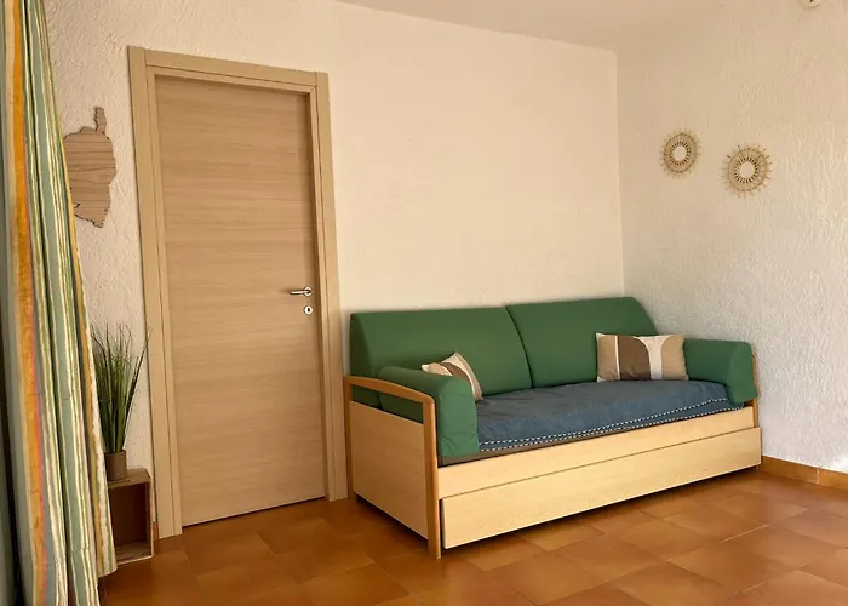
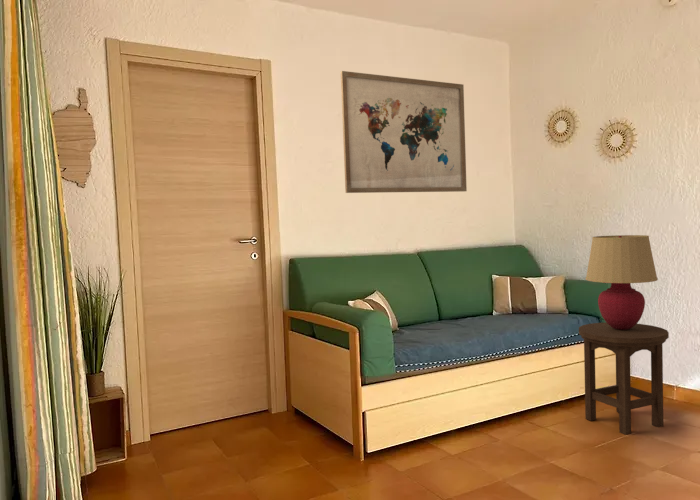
+ stool (622, 376)
+ table lamp (620, 282)
+ wall art (407, 135)
